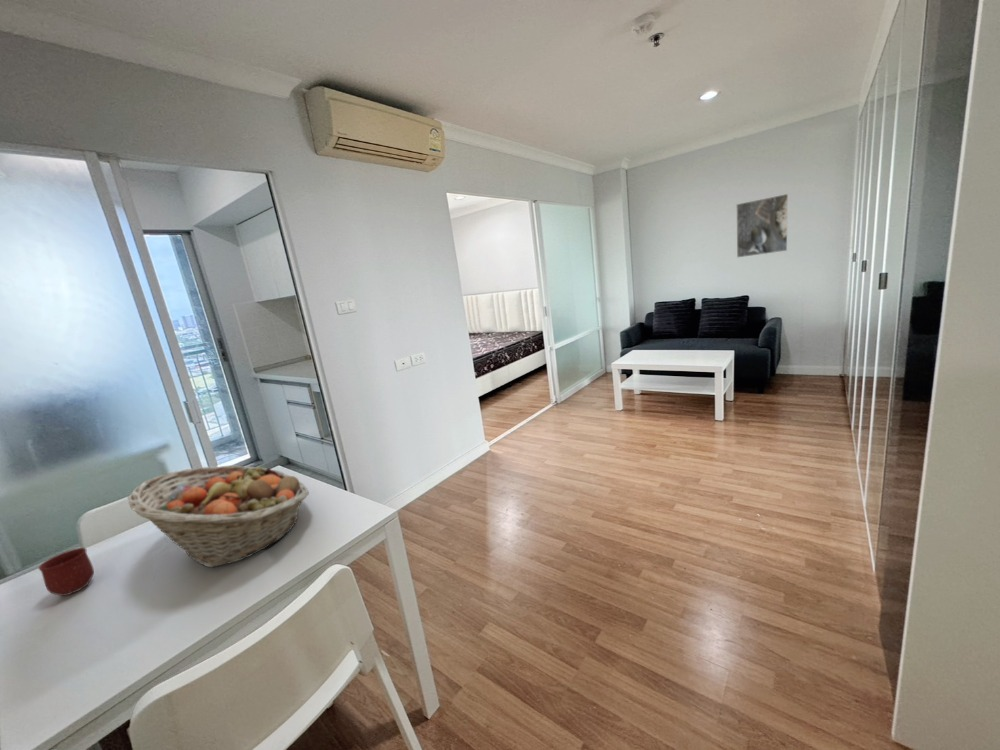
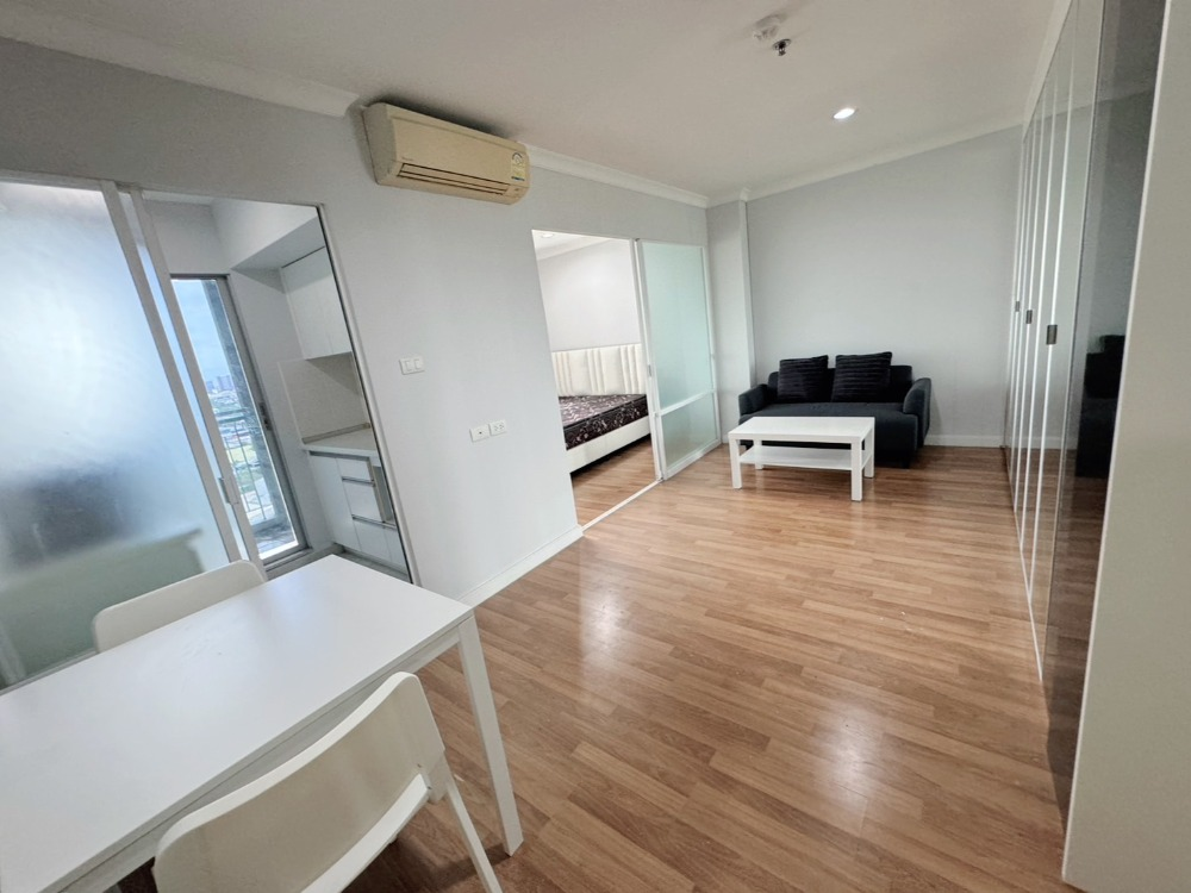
- fruit basket (228, 501)
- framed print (761, 227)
- mug (68, 570)
